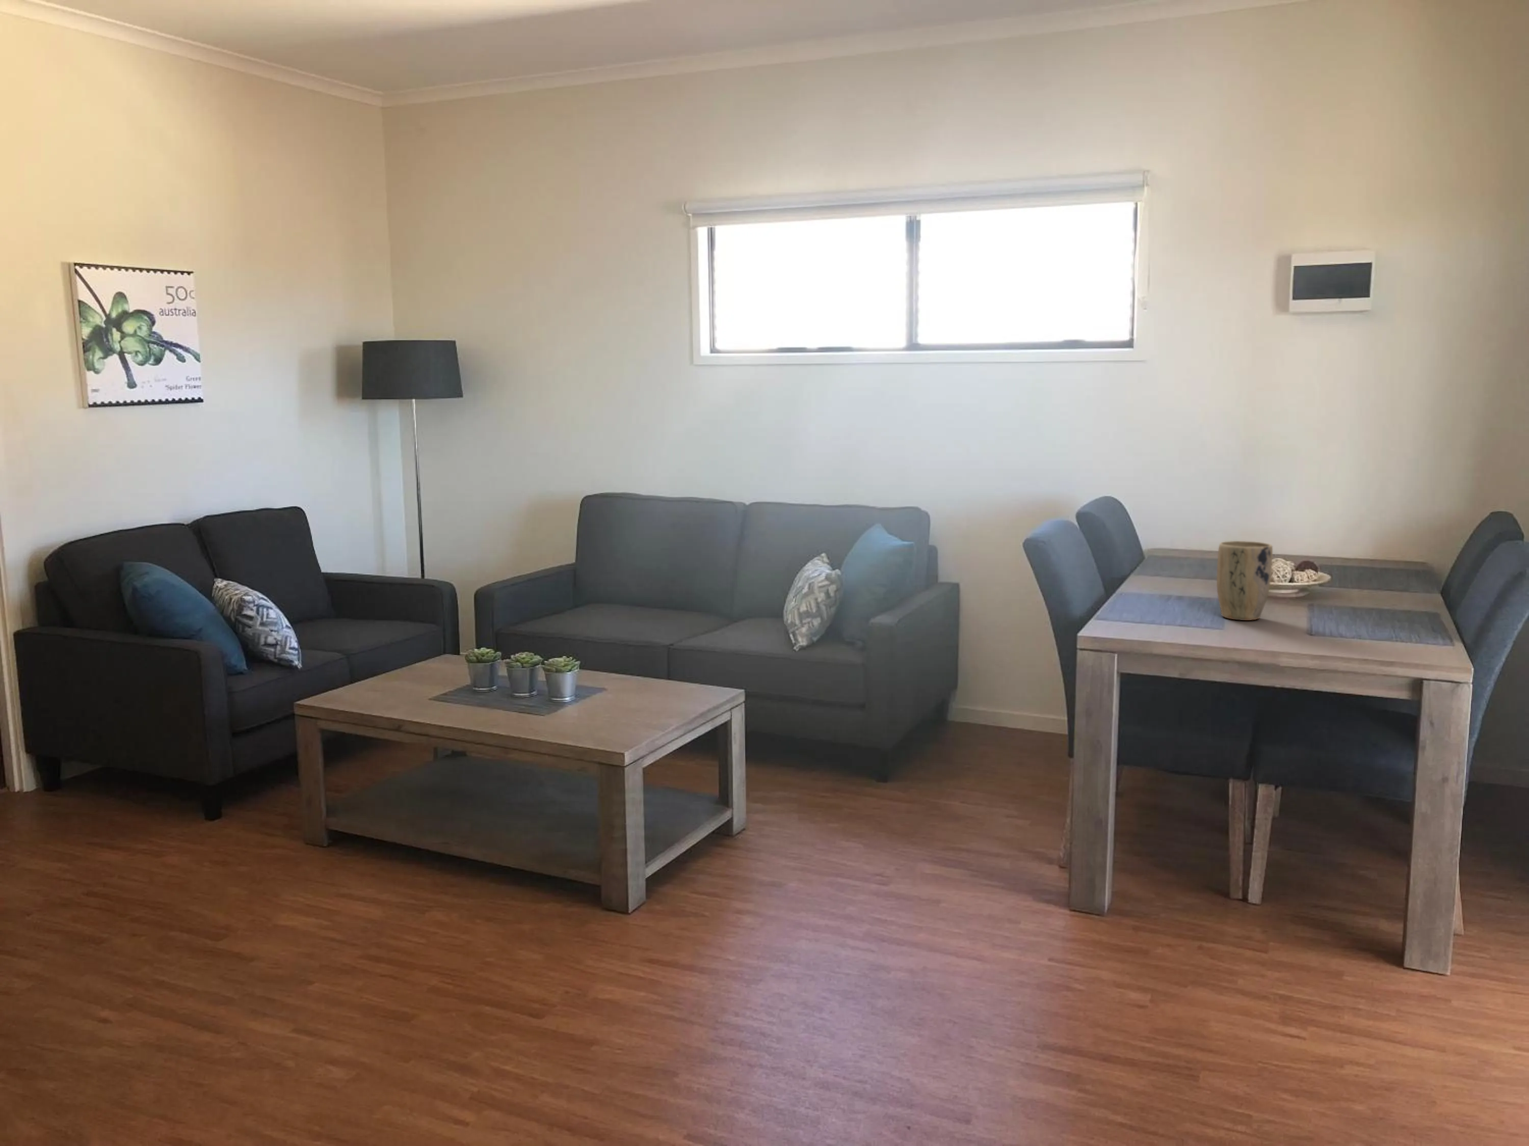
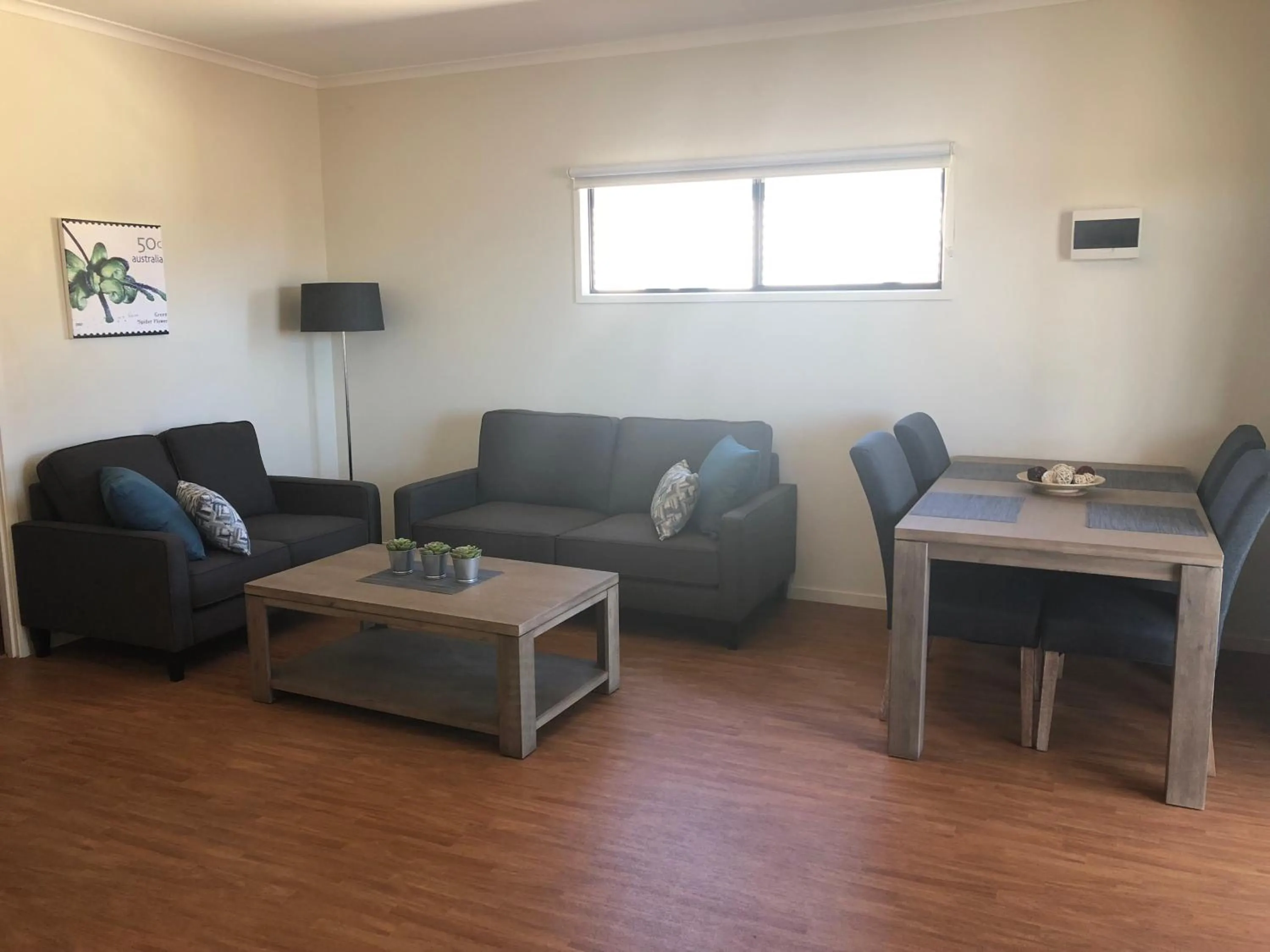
- plant pot (1244, 580)
